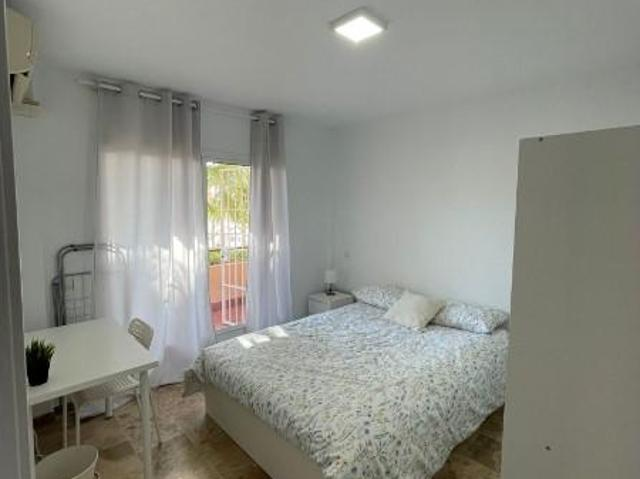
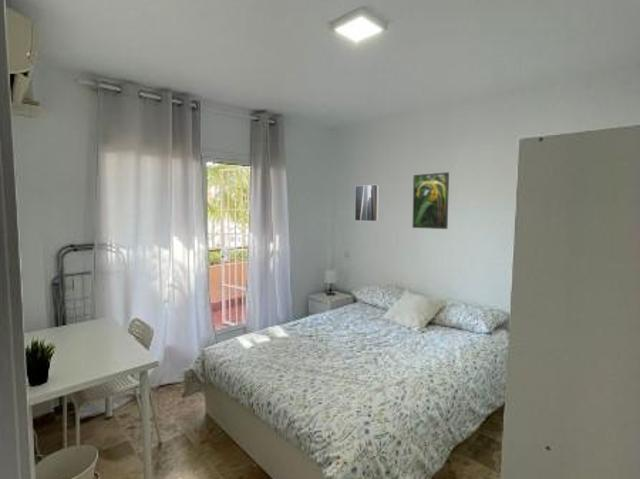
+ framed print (429, 201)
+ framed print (366, 203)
